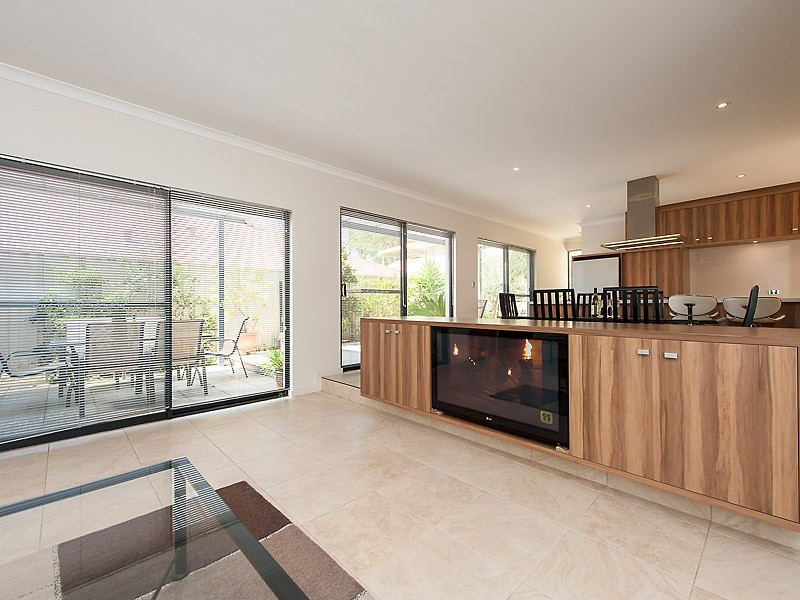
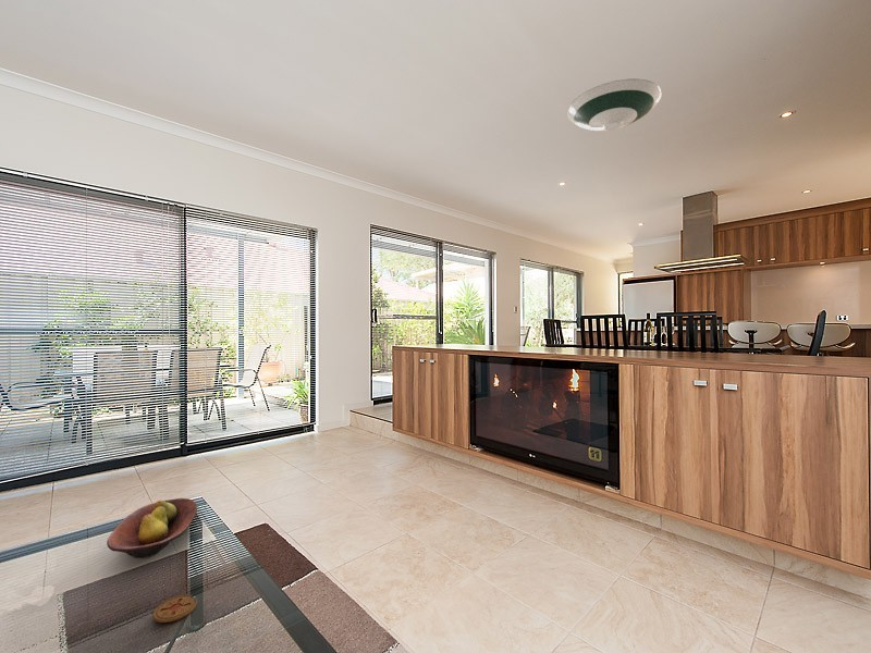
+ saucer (612, 115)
+ fruit bowl (156, 522)
+ coaster (175, 607)
